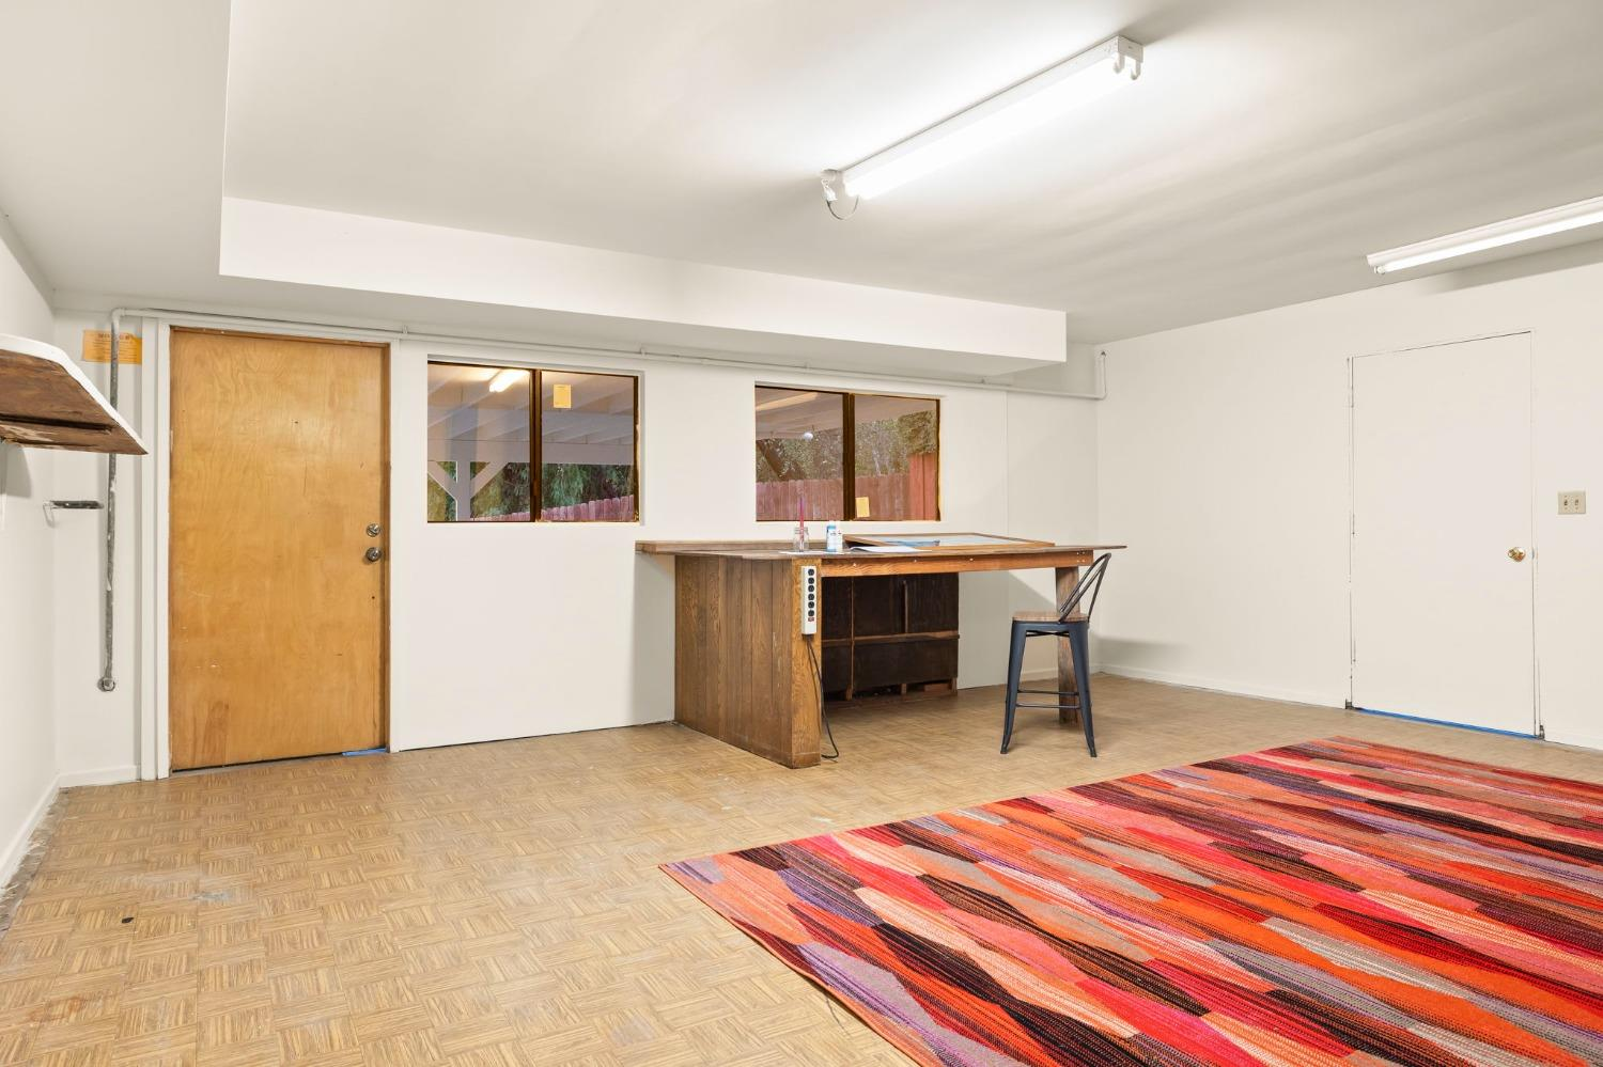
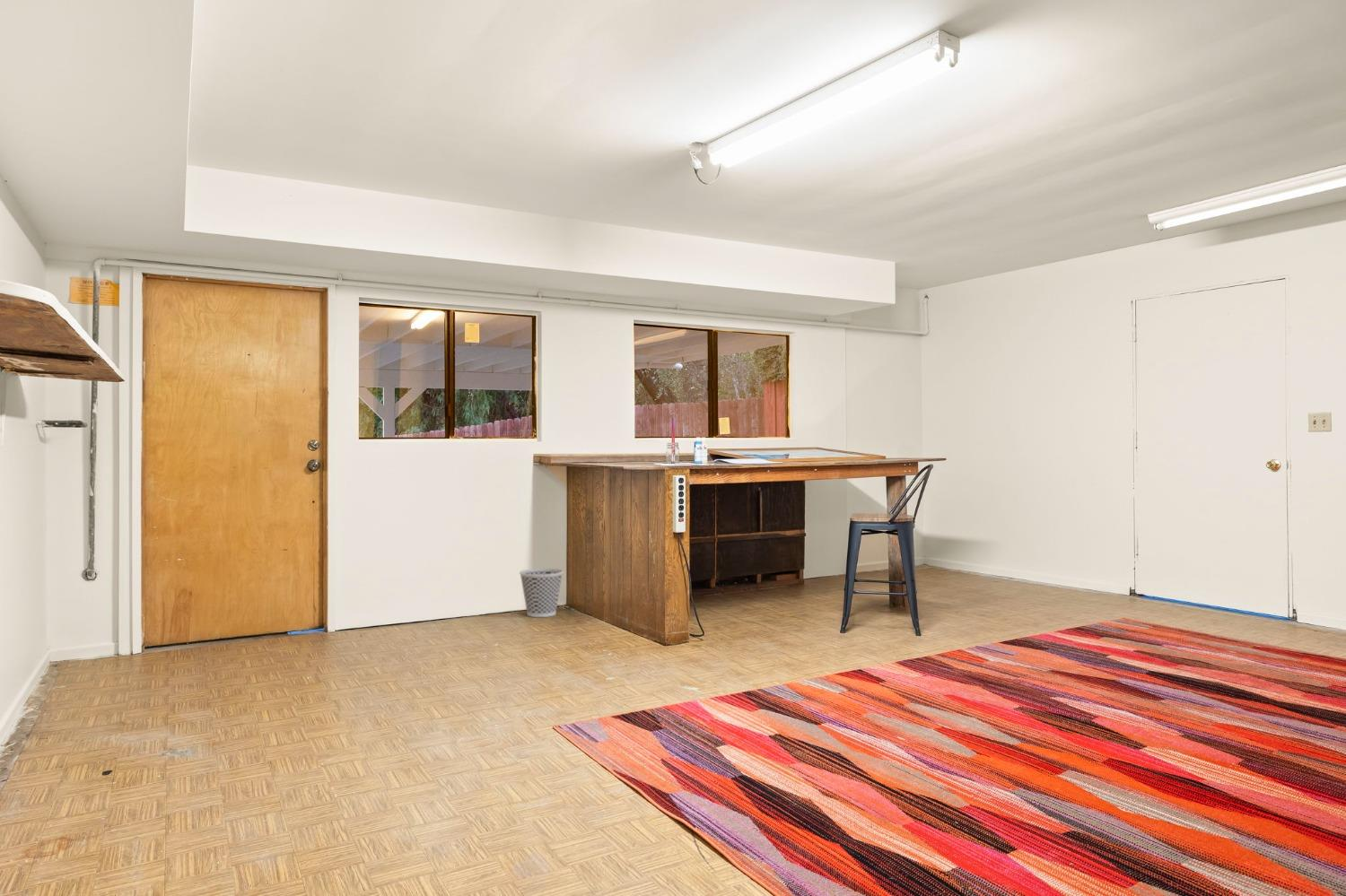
+ wastebasket (541, 592)
